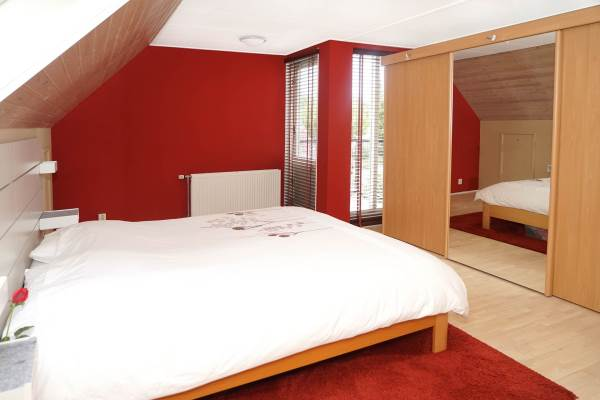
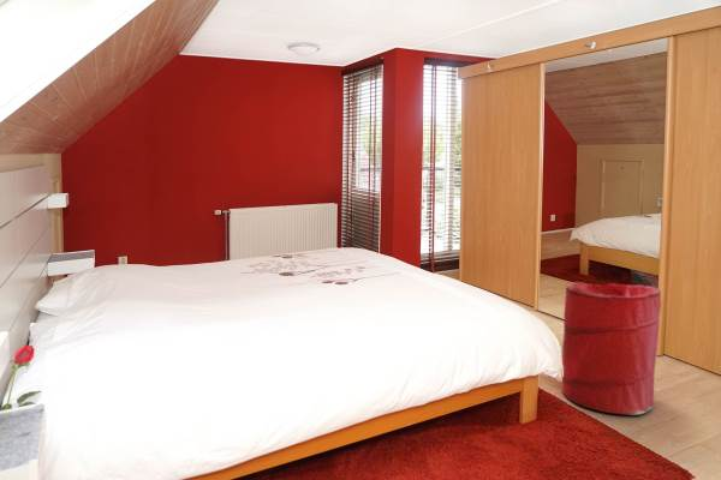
+ laundry hamper (608, 340)
